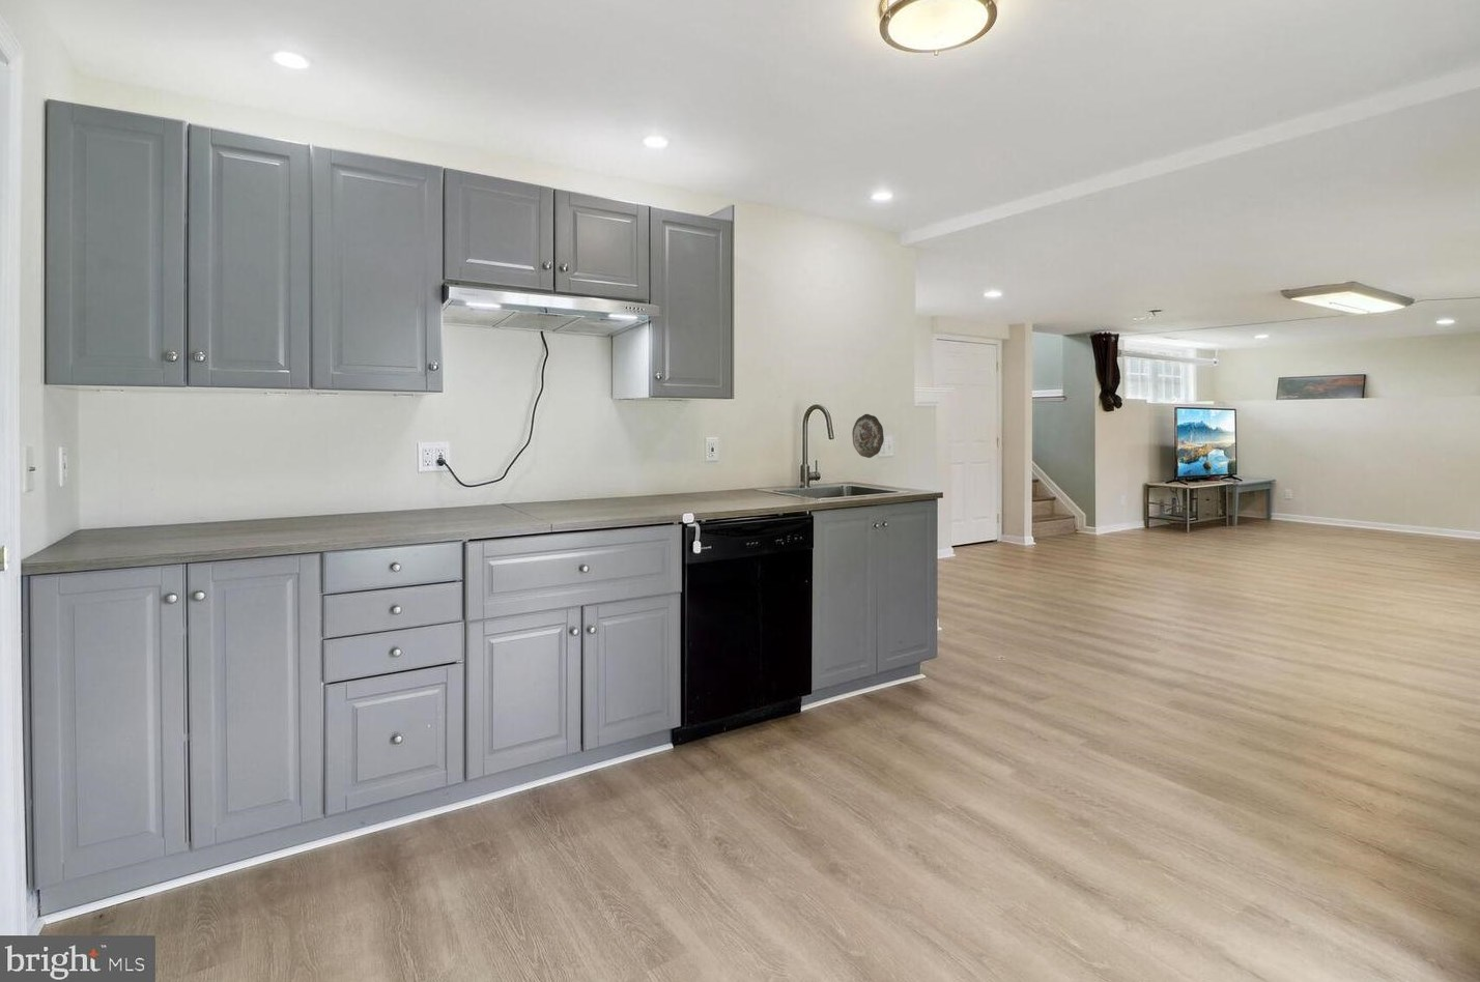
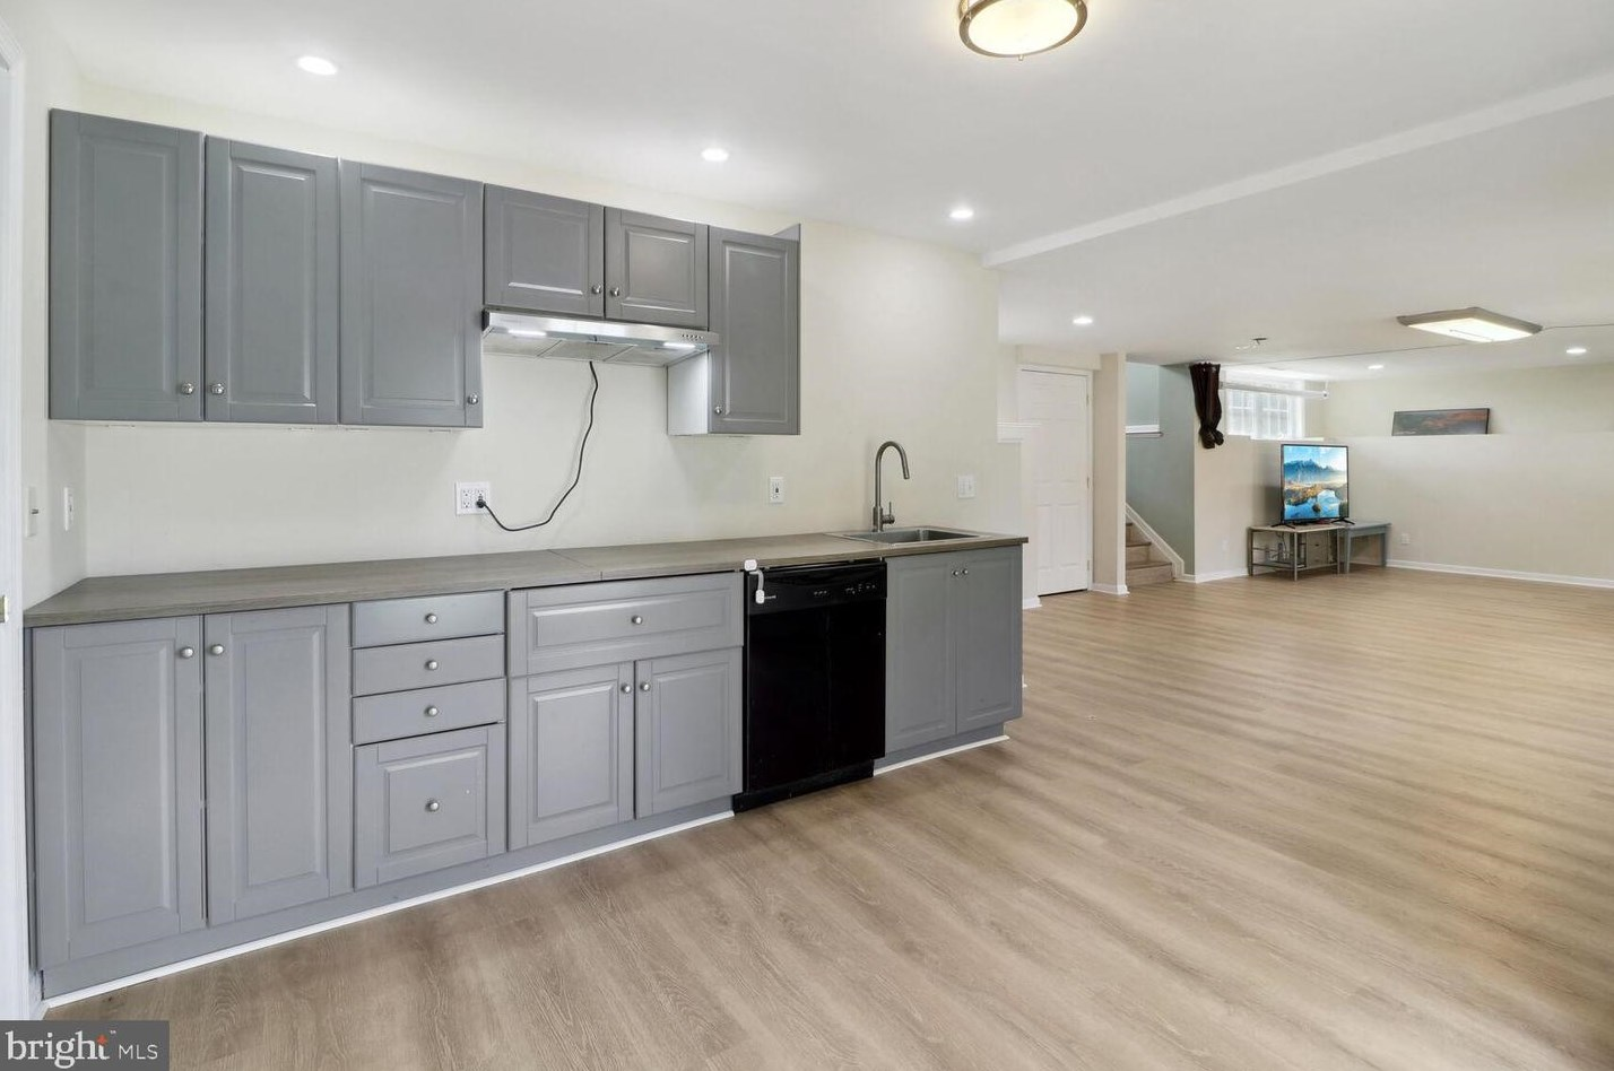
- decorative plate (866, 435)
